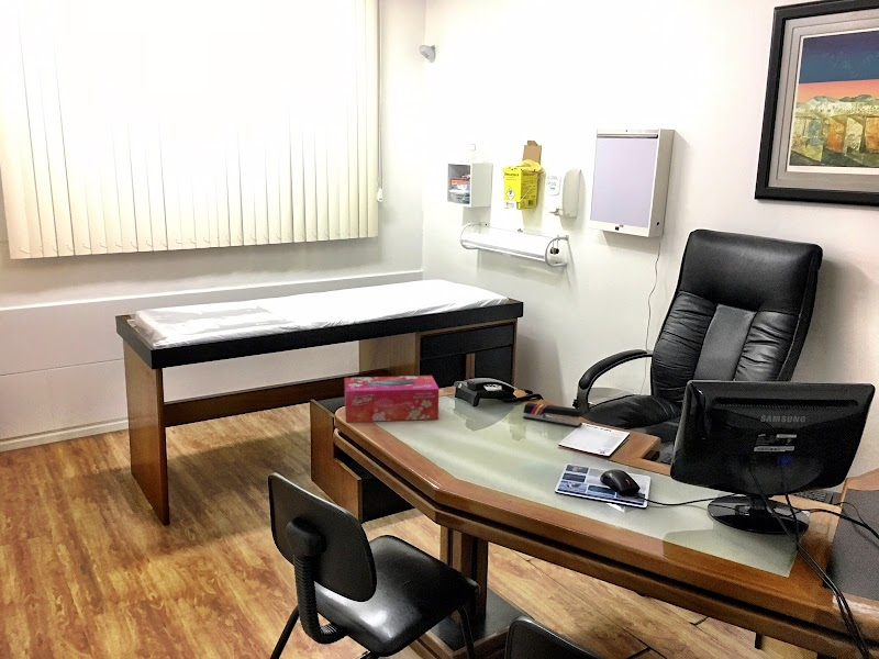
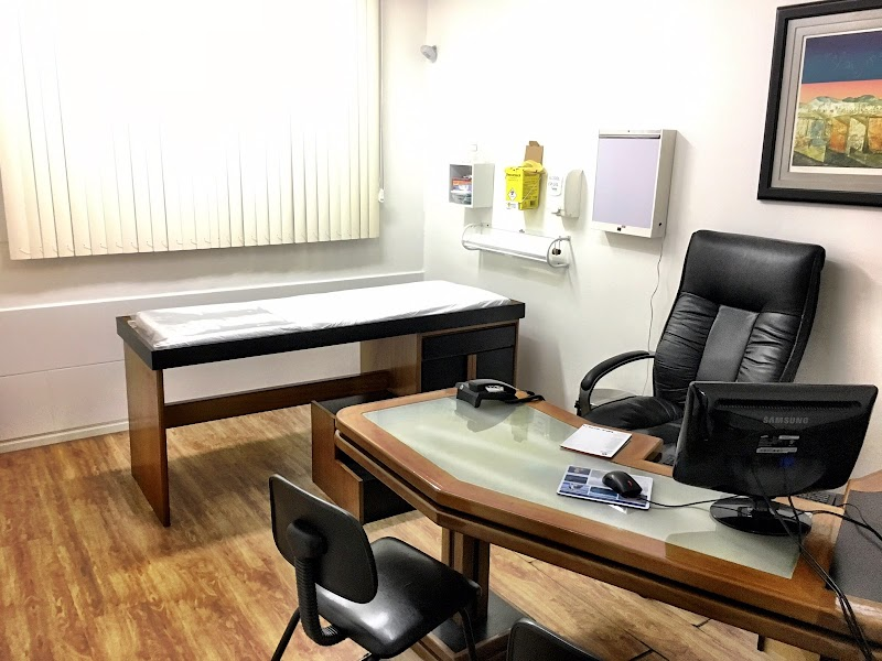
- tissue box (390, 398)
- stapler (552, 413)
